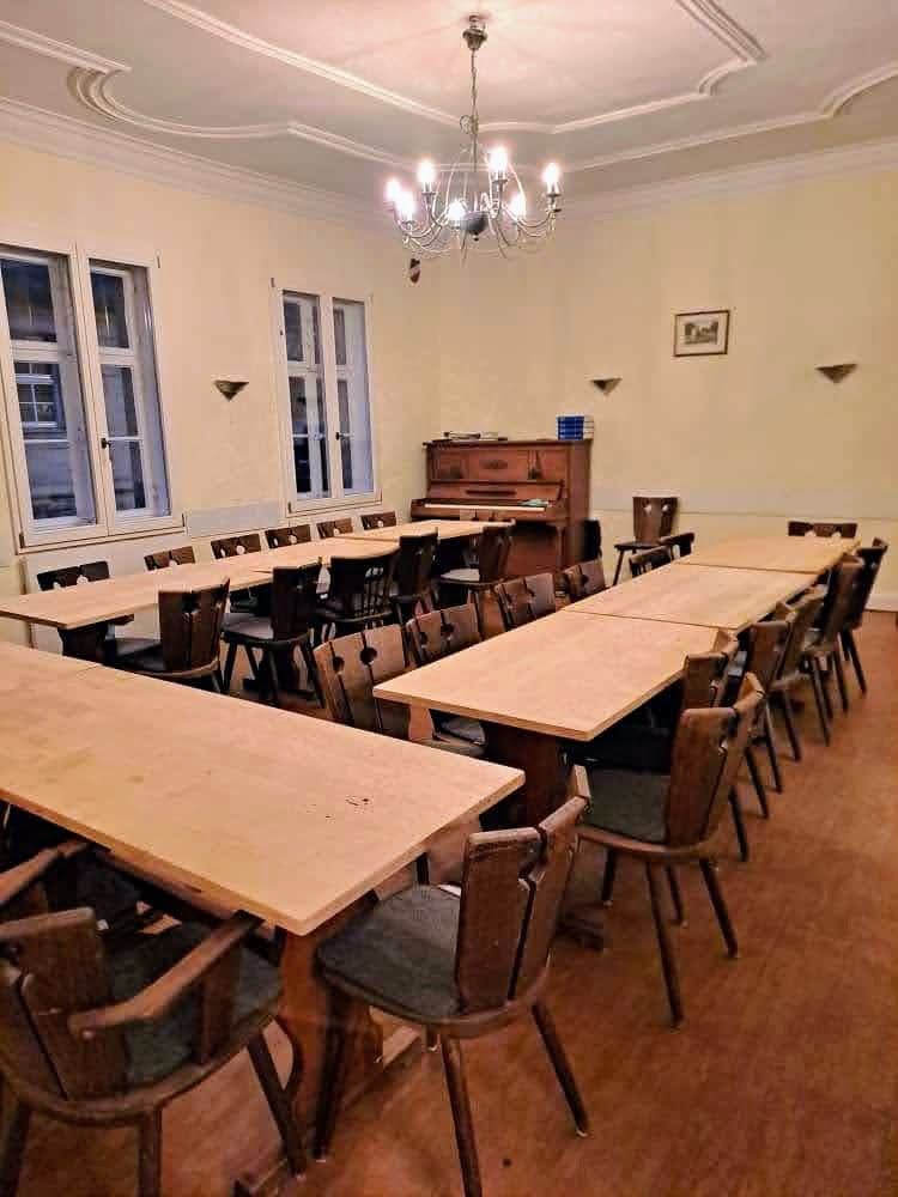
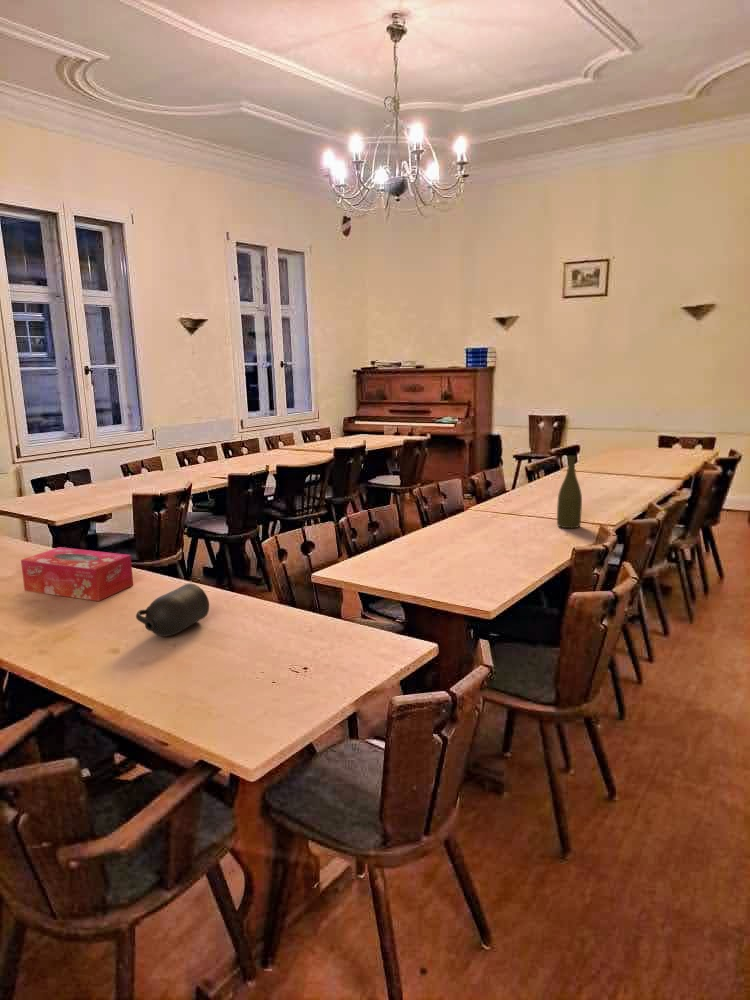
+ tissue box (77, 572)
+ atomizer (171, 612)
+ bottle (570, 491)
